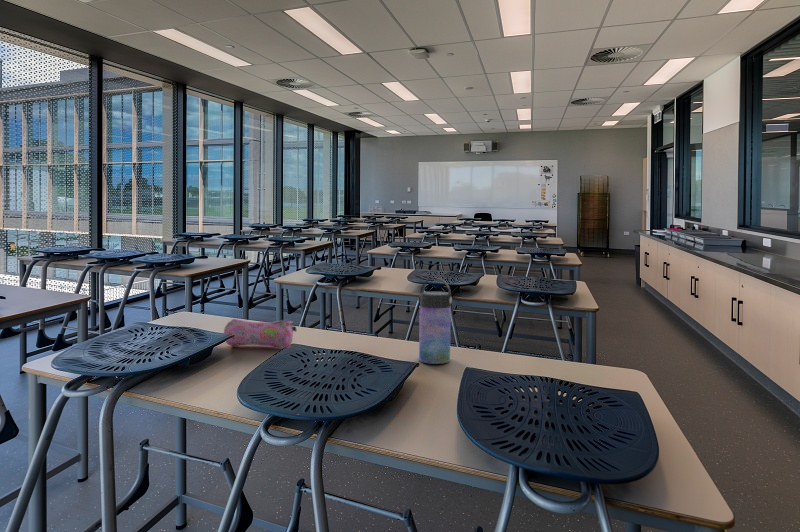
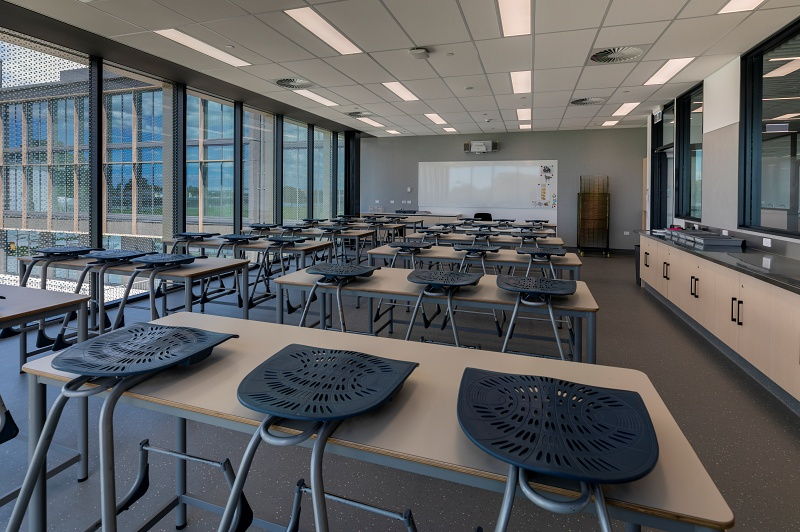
- water bottle (434, 318)
- pencil case (260, 333)
